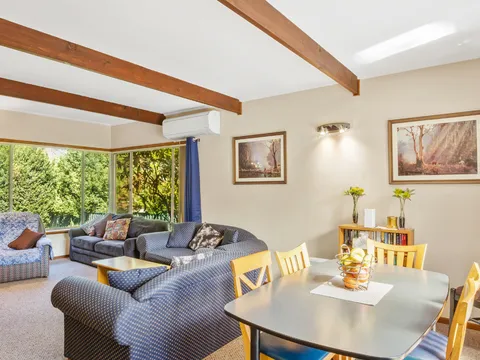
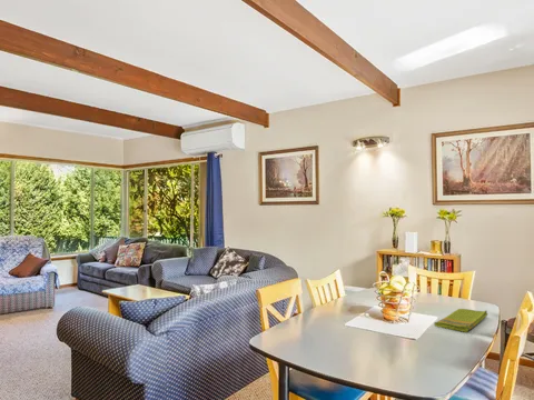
+ dish towel (462, 318)
